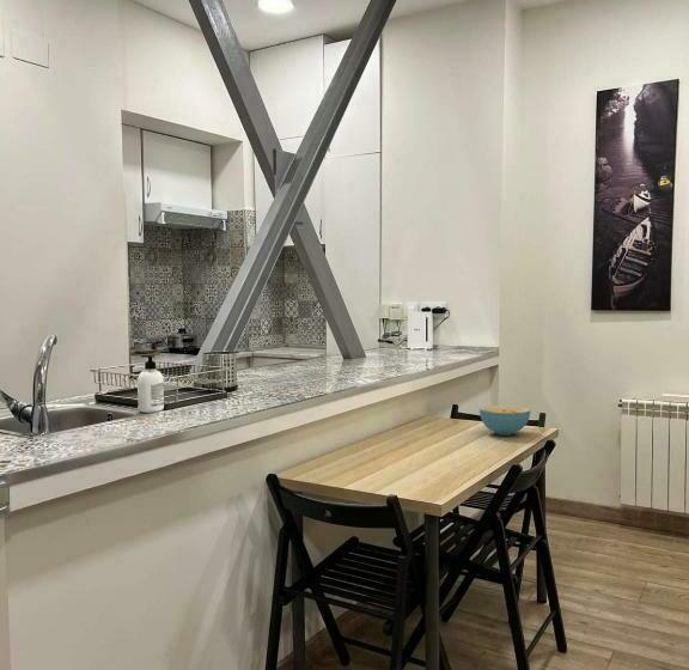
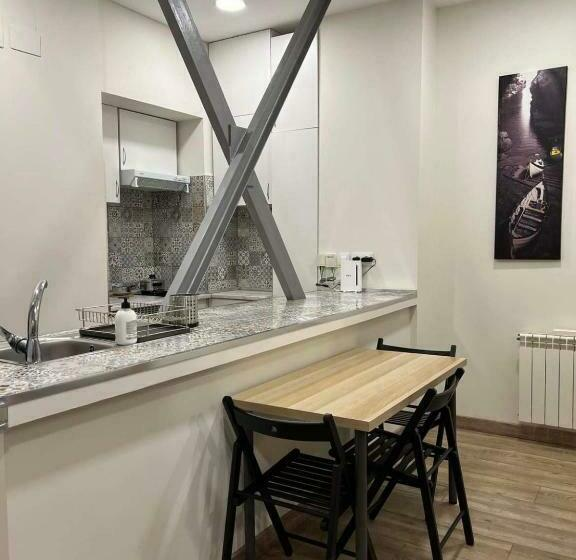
- cereal bowl (504, 421)
